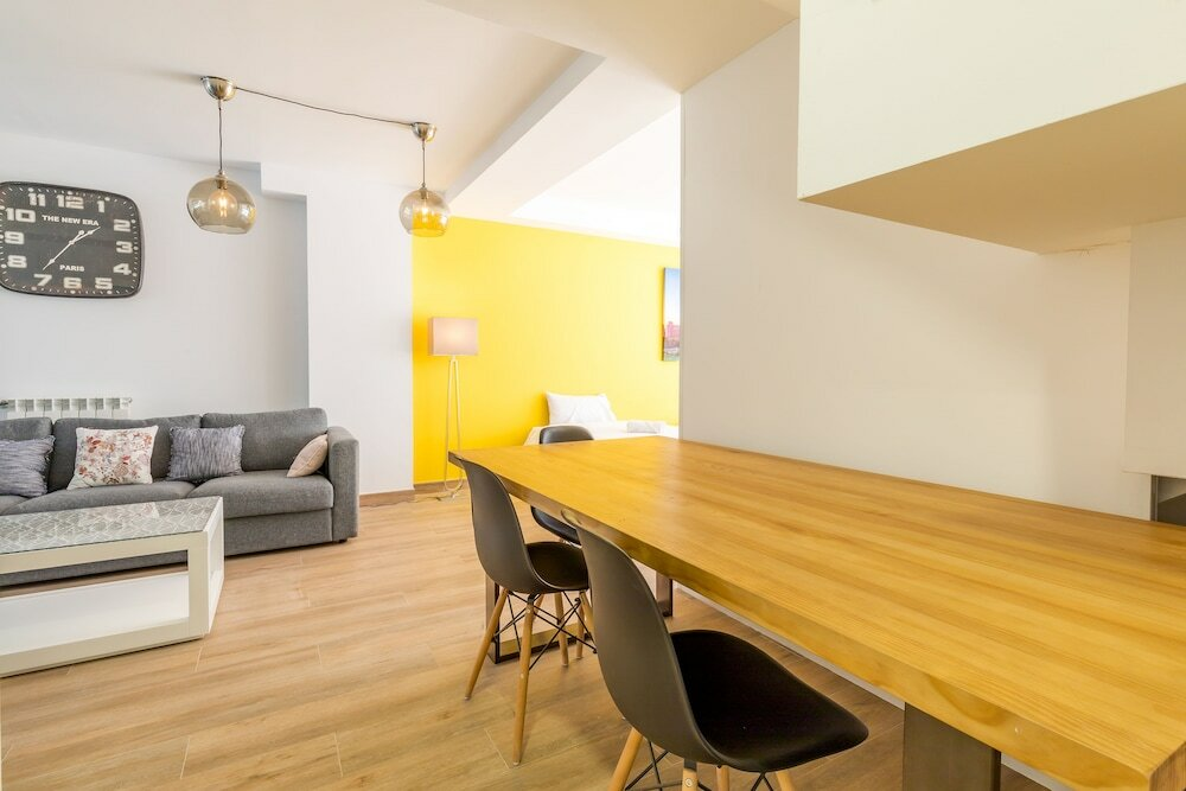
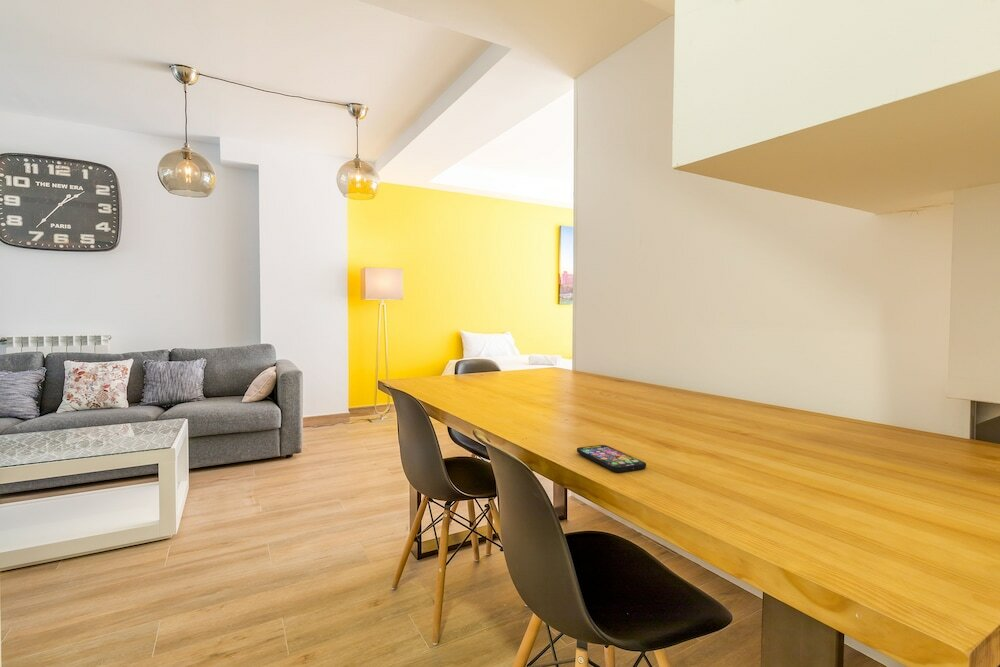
+ smartphone (609, 457)
